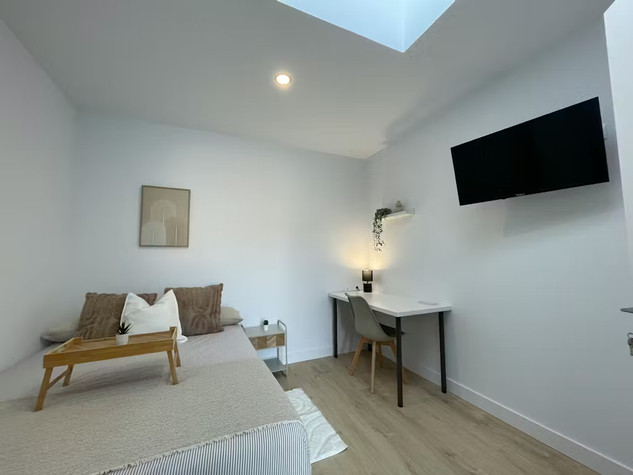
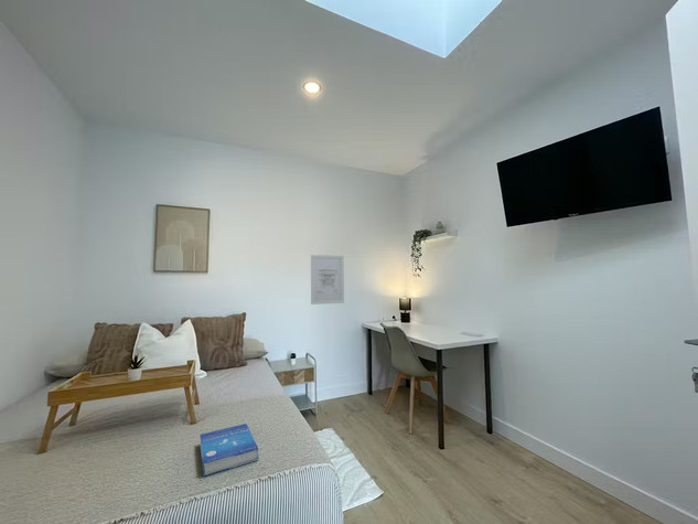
+ wall art (327, 279)
+ book (227, 446)
